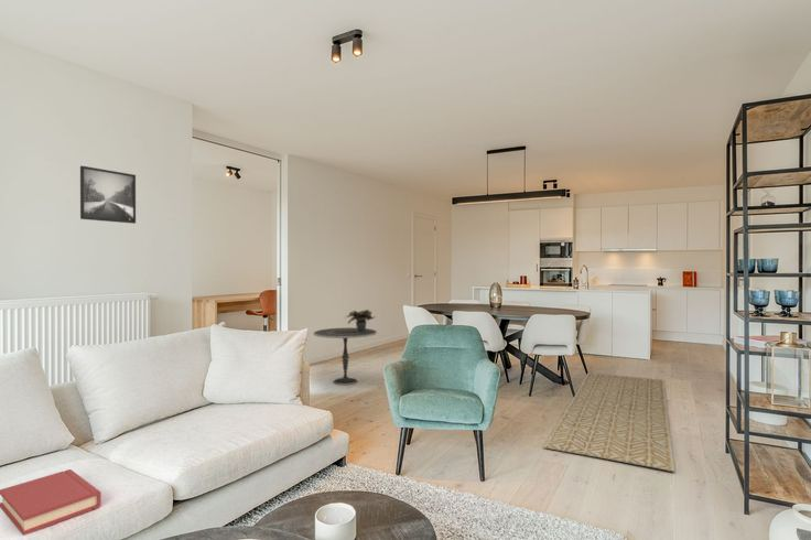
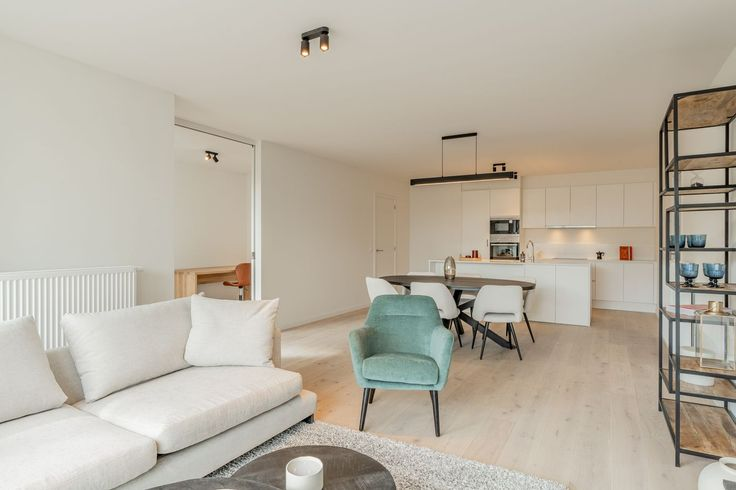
- potted plant (360, 321)
- rug (617, 406)
- side table (345, 356)
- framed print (109, 195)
- hardback book (50, 498)
